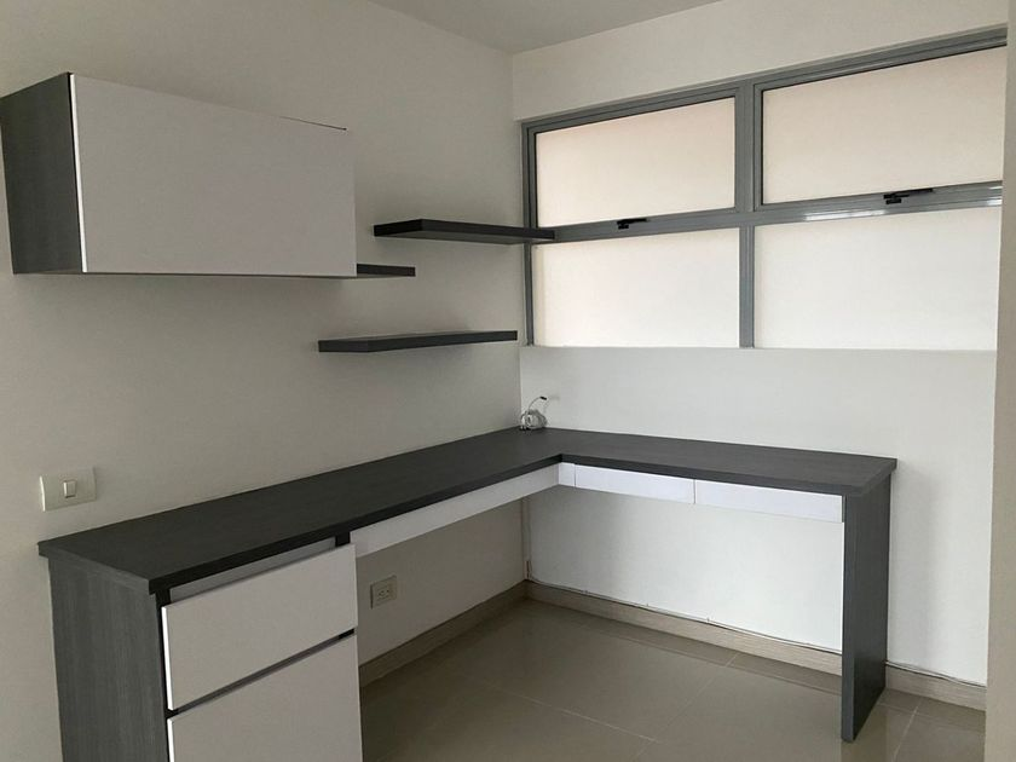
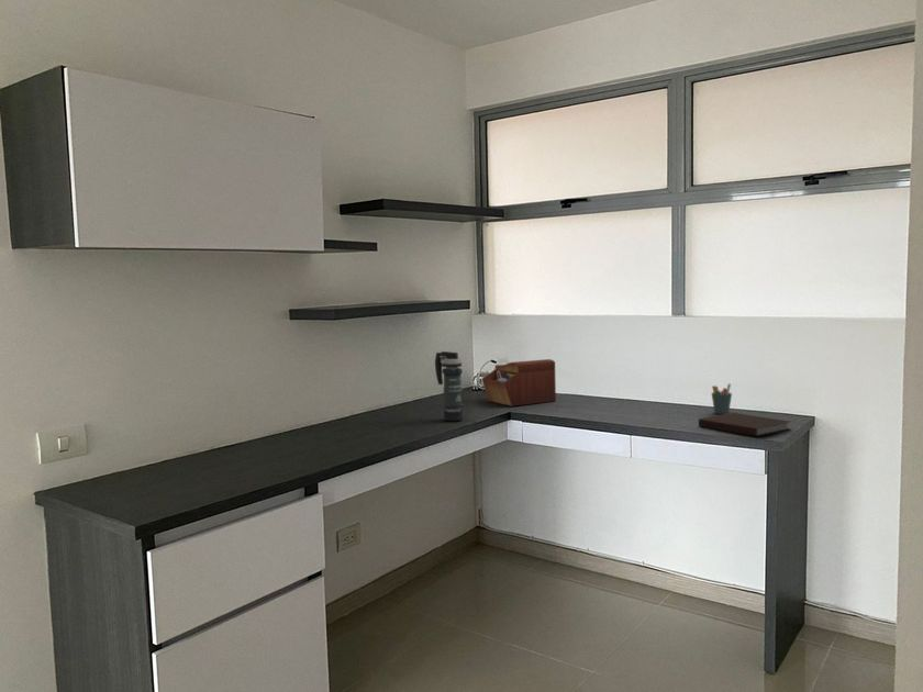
+ notebook (744, 424)
+ pen holder (721, 398)
+ sewing box (518, 380)
+ smoke grenade (448, 386)
